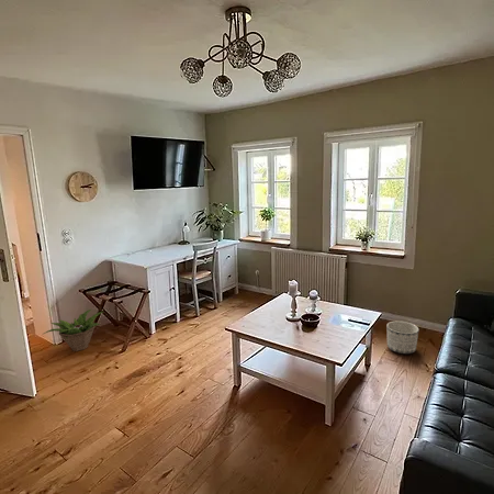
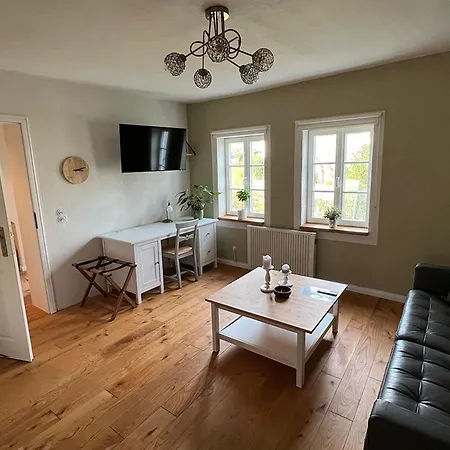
- planter (402, 338)
- decorative plant (76, 333)
